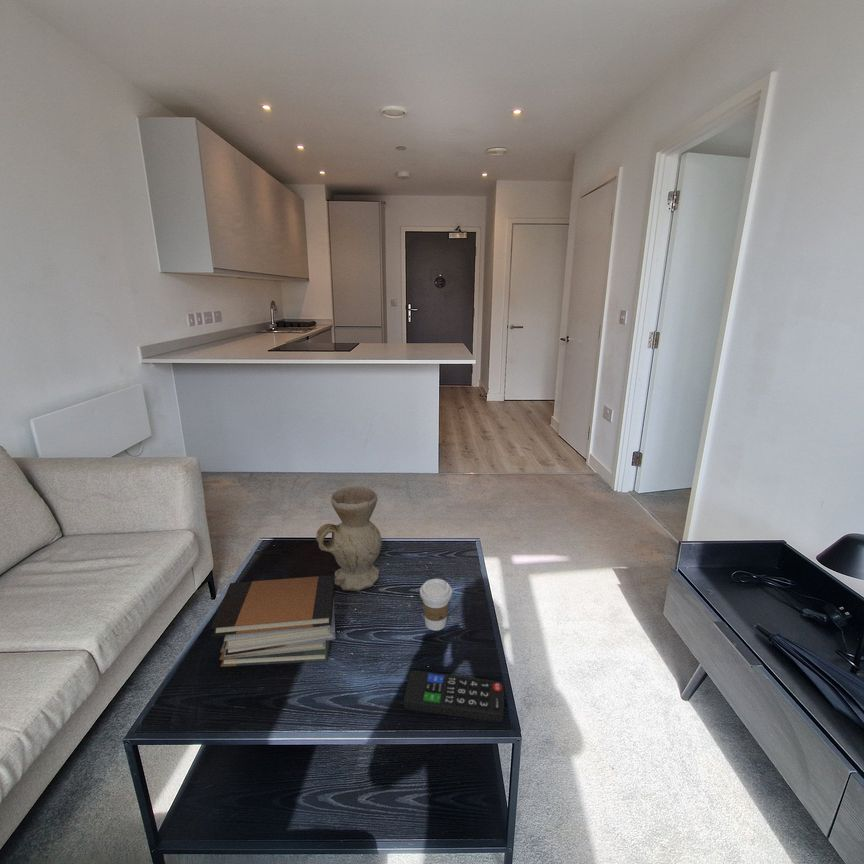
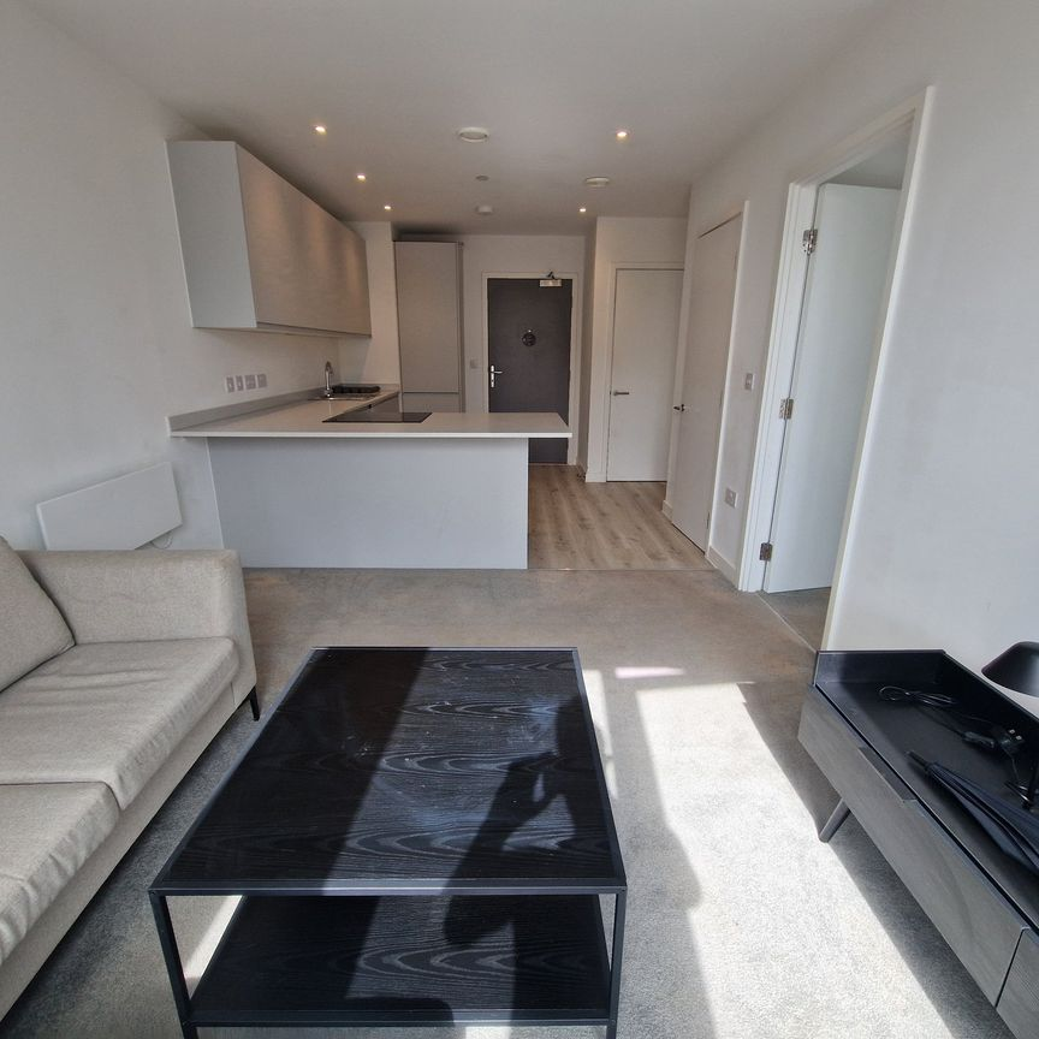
- remote control (454, 694)
- book stack (281, 620)
- coffee cup (435, 605)
- vase (349, 538)
